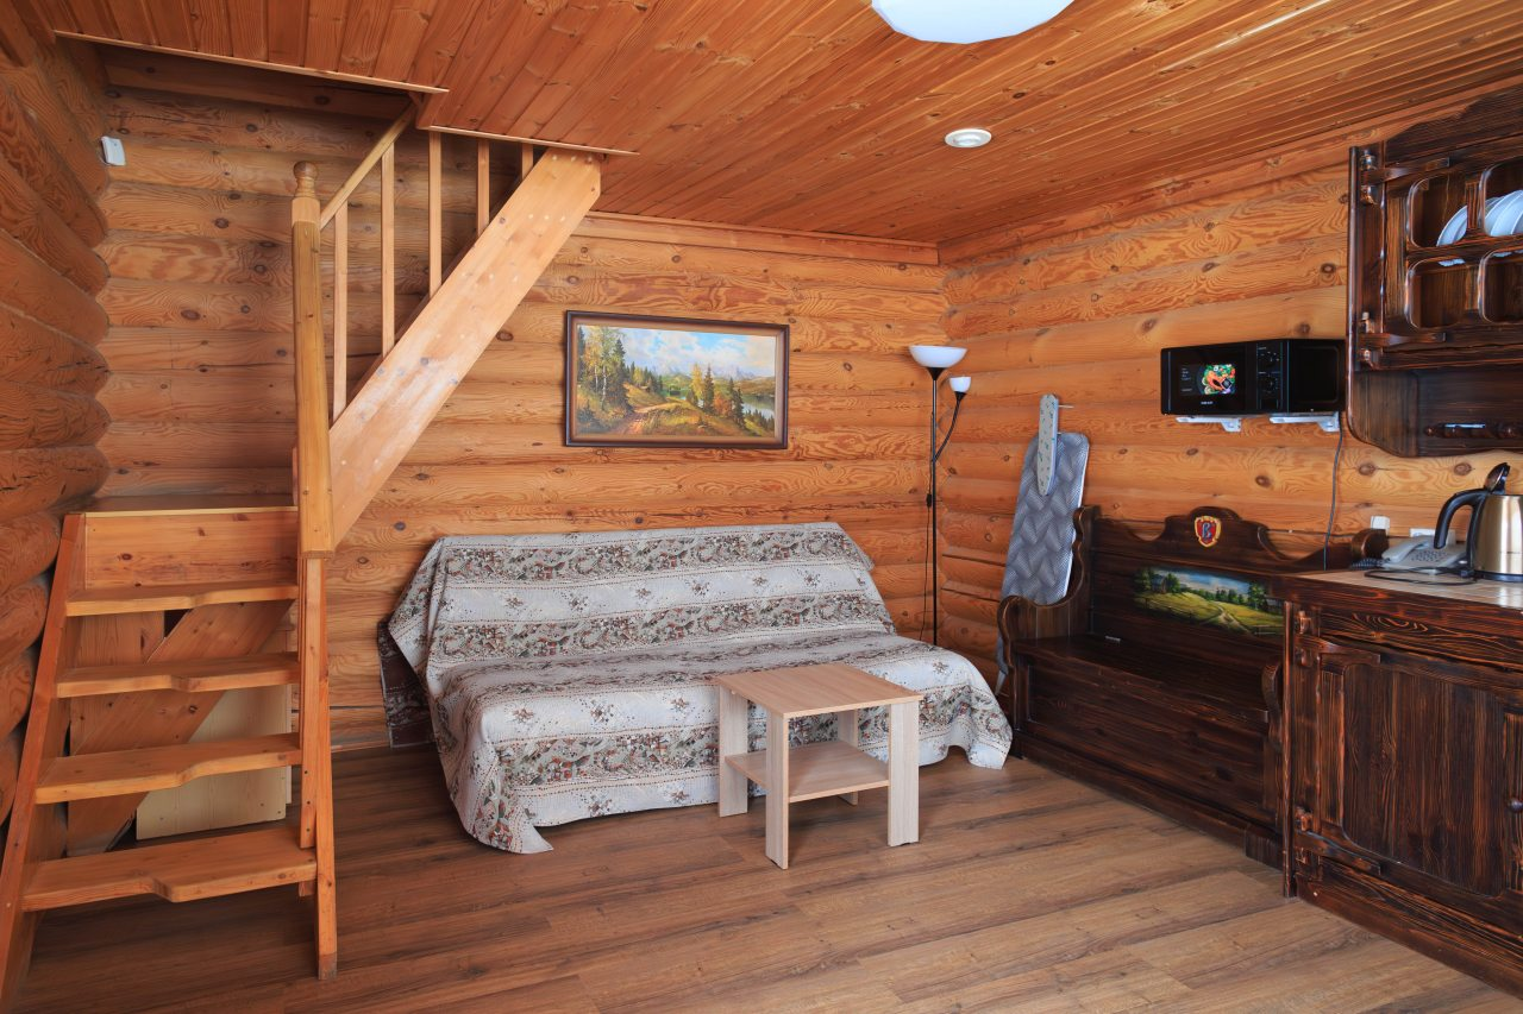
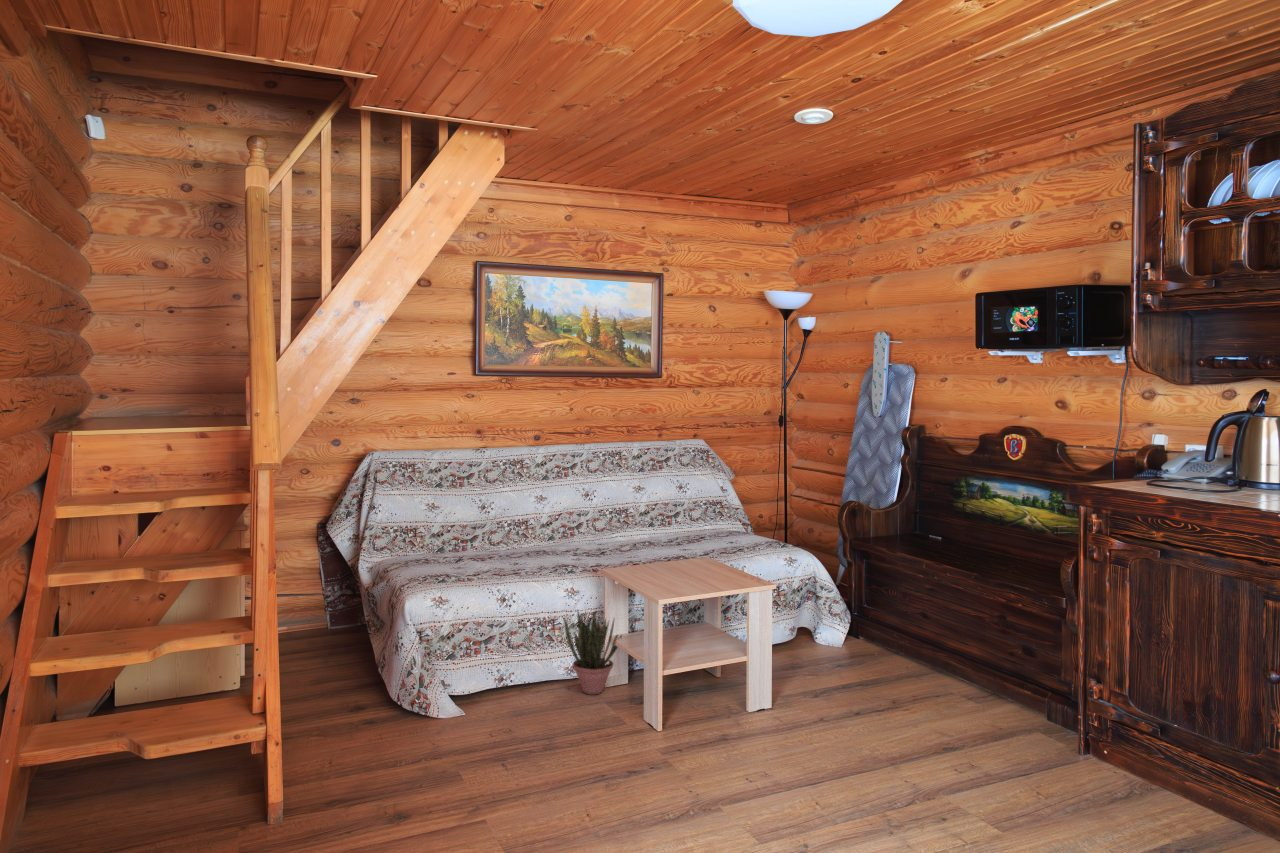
+ potted plant (592, 651)
